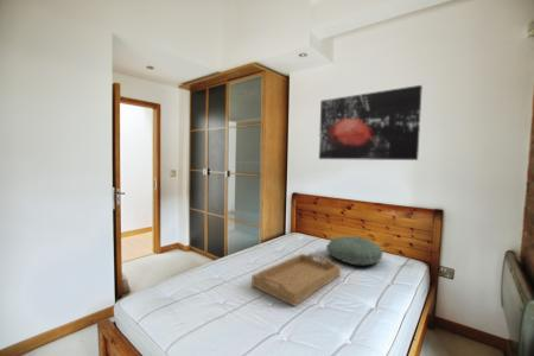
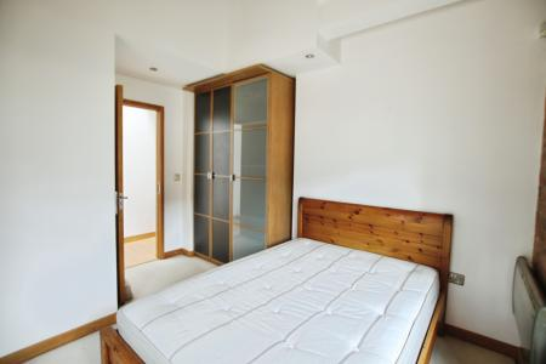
- pillow (354, 249)
- wall art (363, 127)
- serving tray (298, 273)
